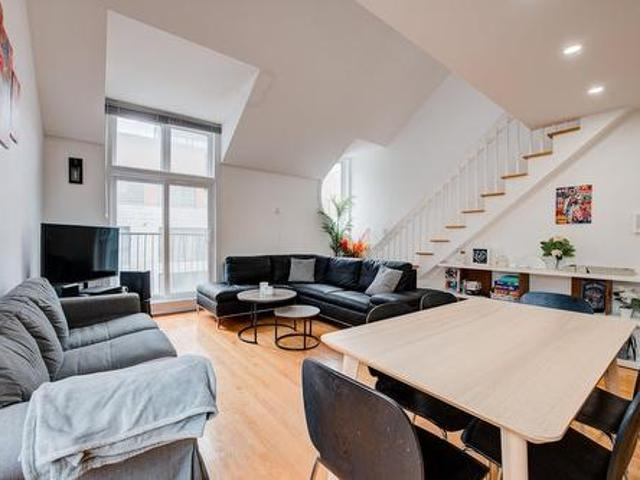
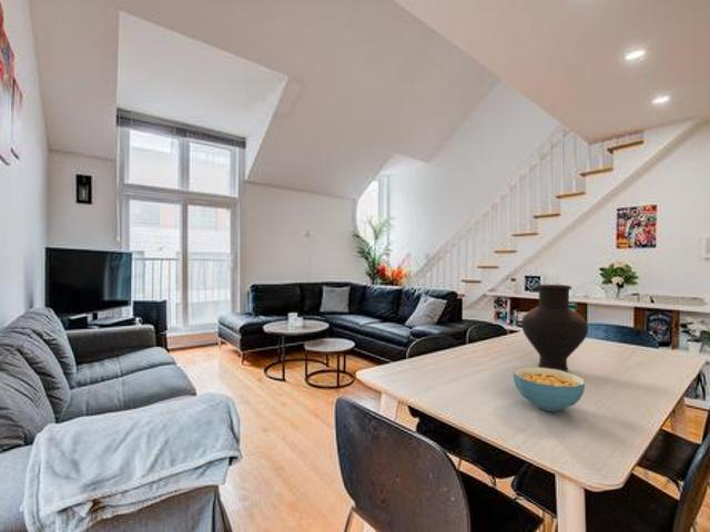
+ cereal bowl (547, 391)
+ vase (552, 327)
